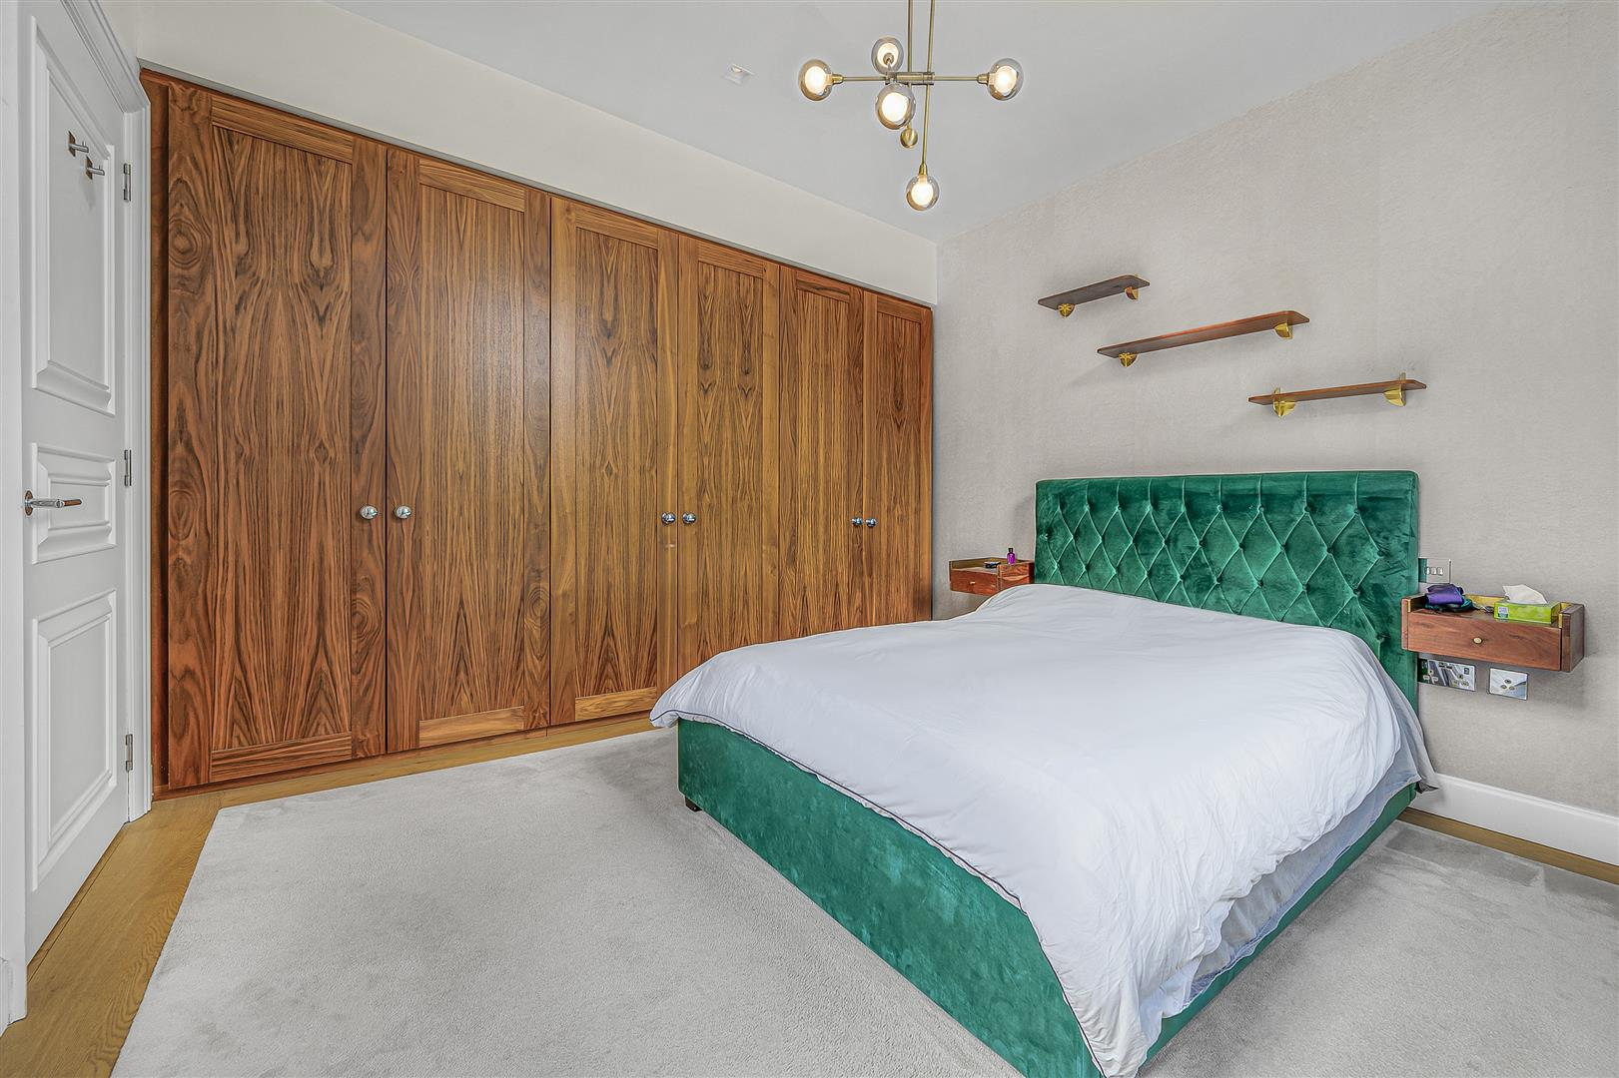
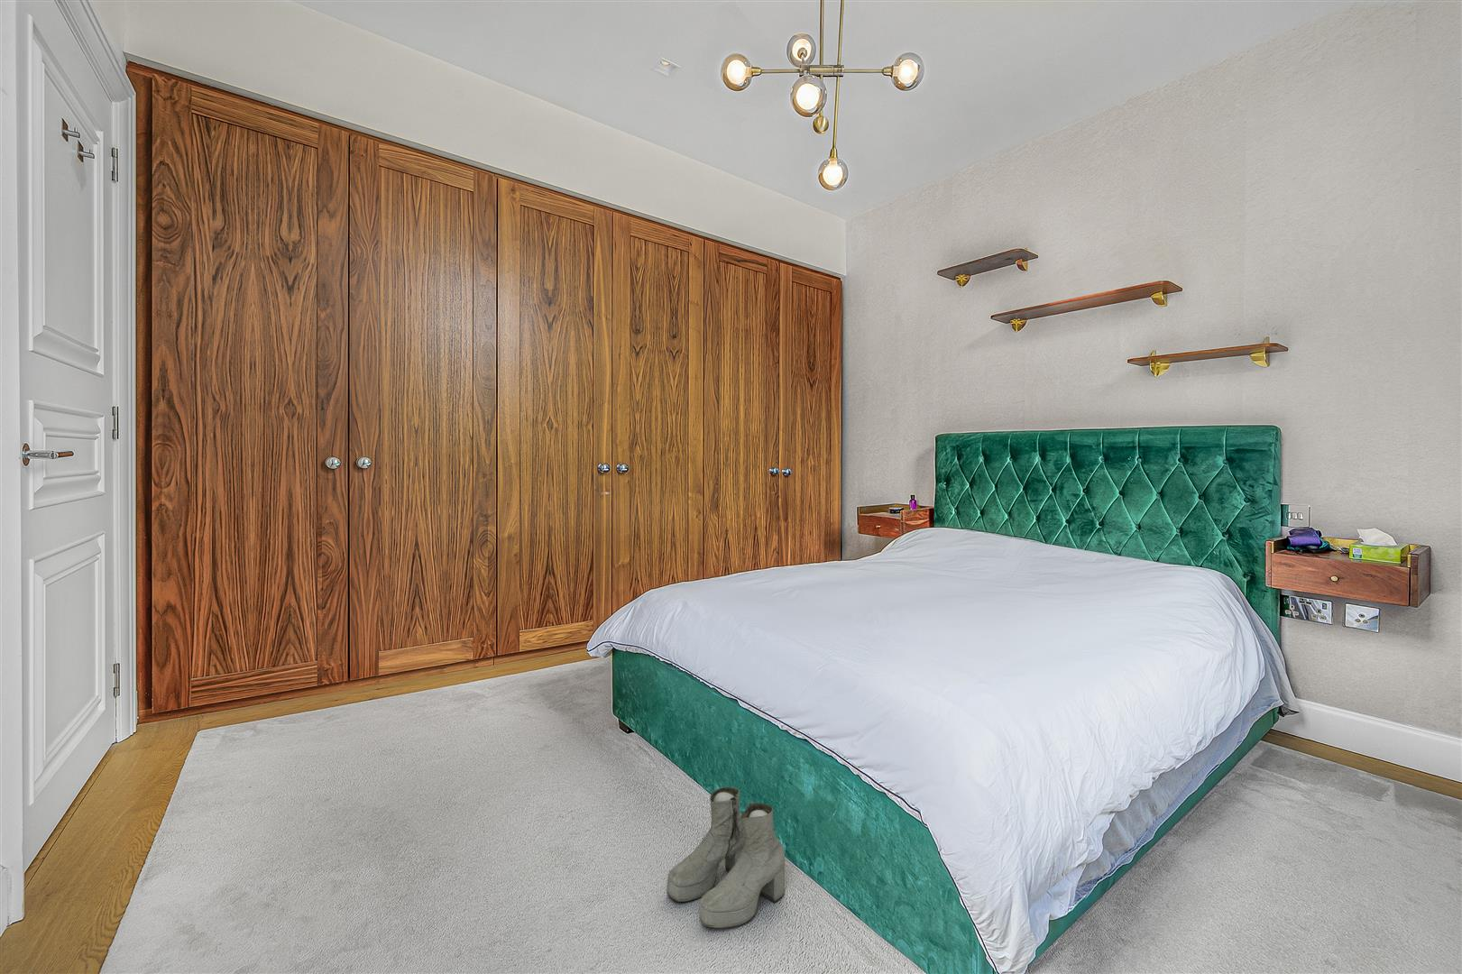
+ boots (727, 850)
